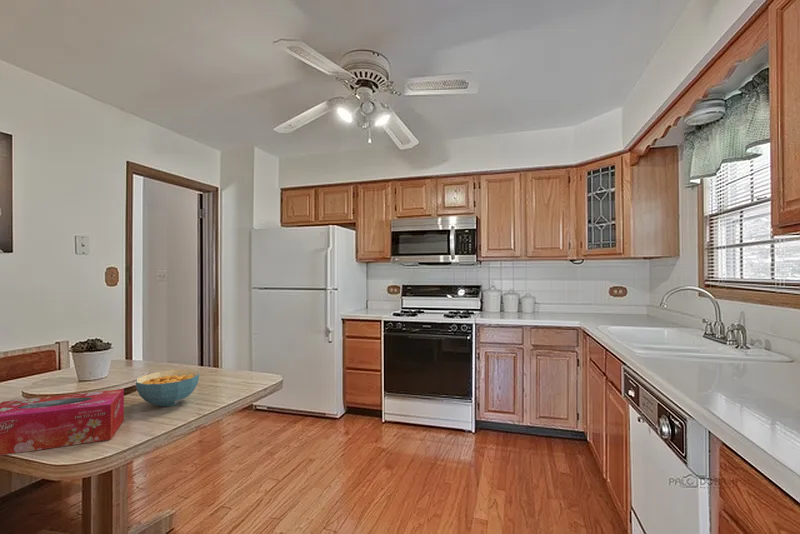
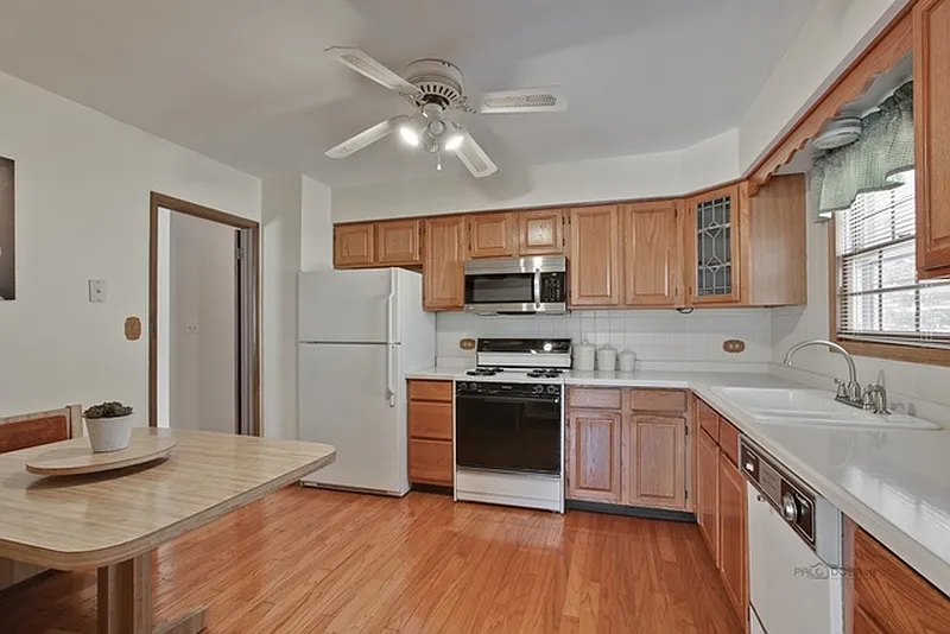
- cereal bowl (168, 390)
- tissue box (56, 420)
